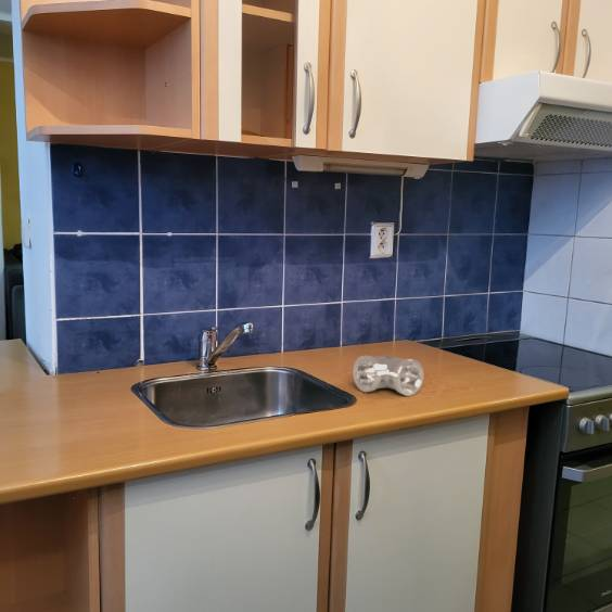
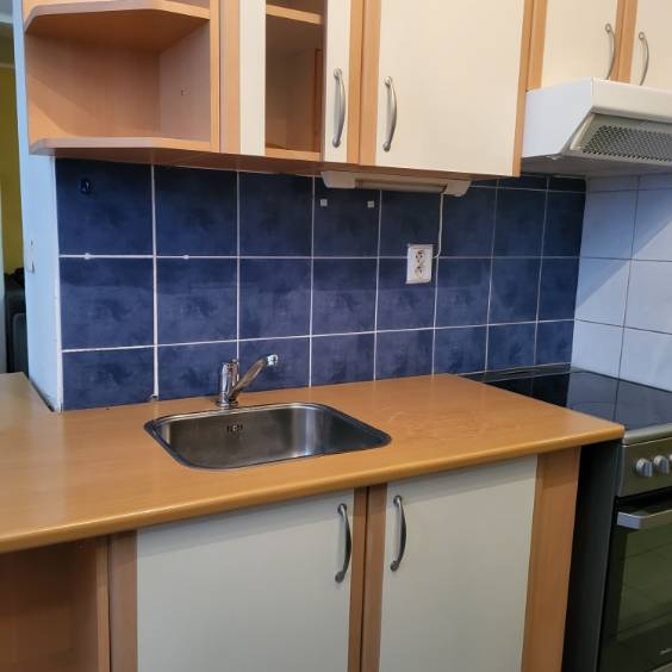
- pipe fitting (387, 372)
